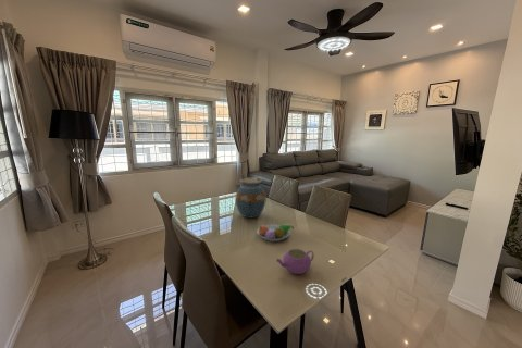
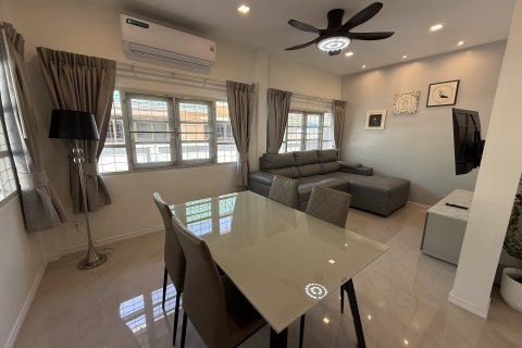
- vase (250, 197)
- teapot (295, 261)
- fruit bowl (274, 228)
